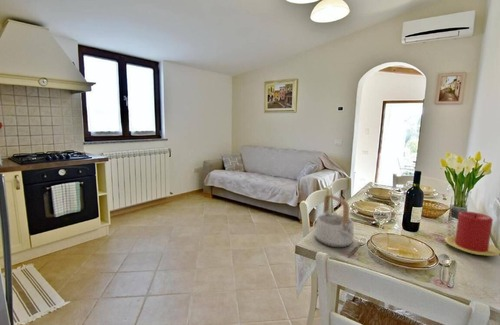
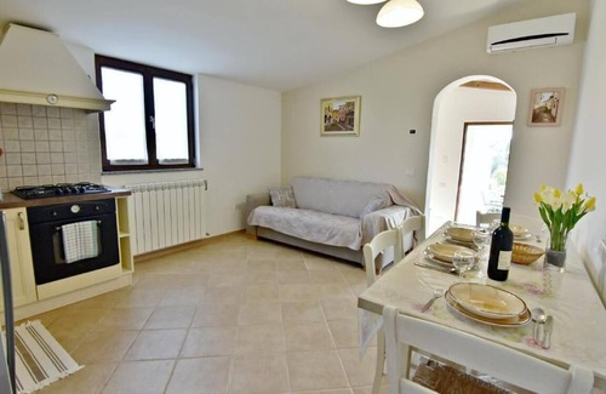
- teapot (336, 220)
- candle (472, 231)
